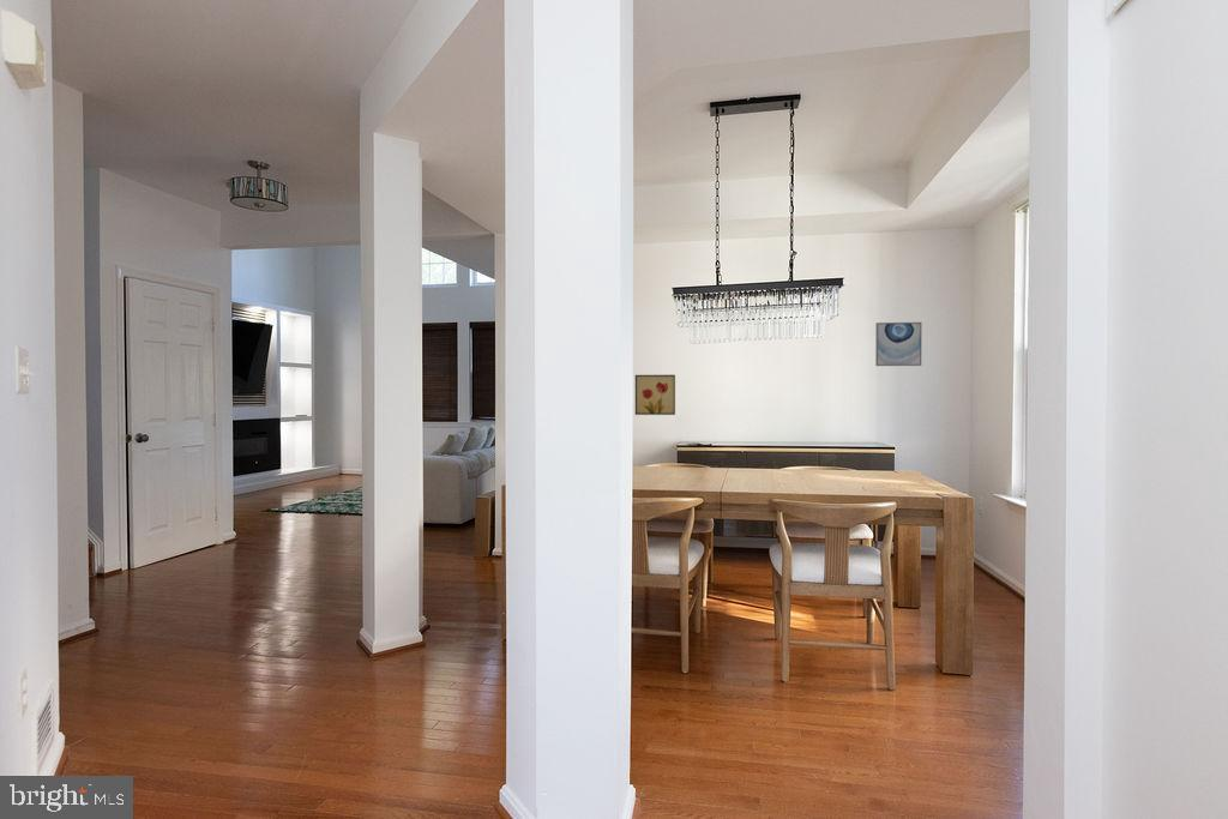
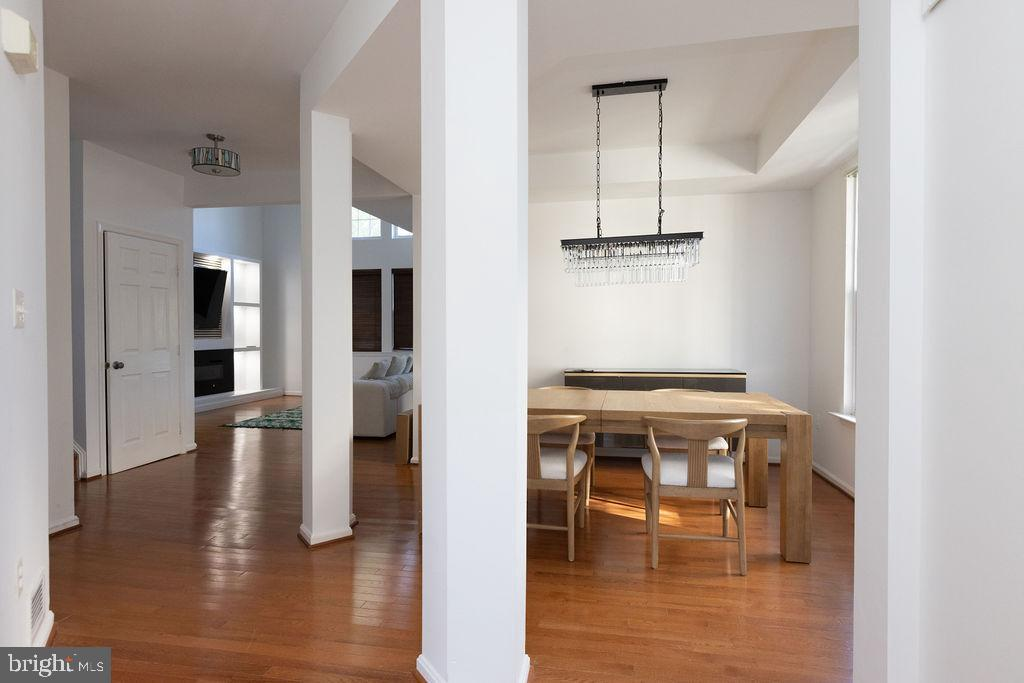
- wall art (655, 395)
- wall art (898, 344)
